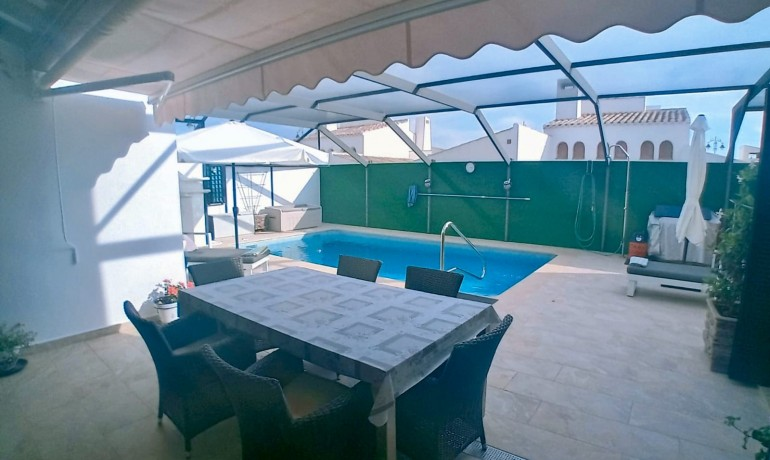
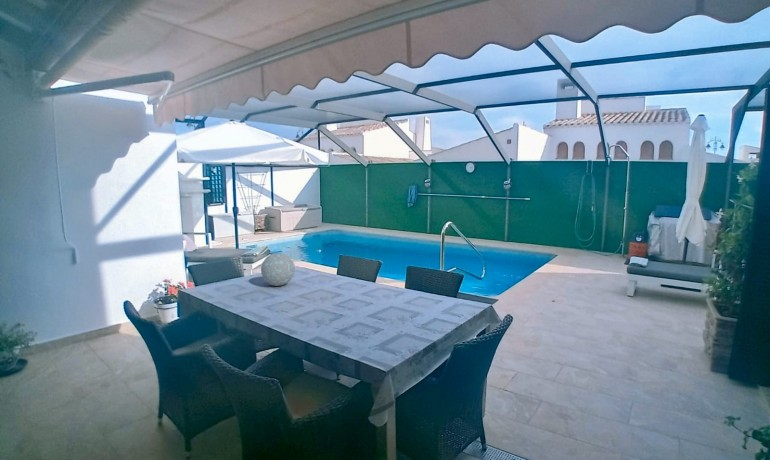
+ decorative orb (278, 269)
